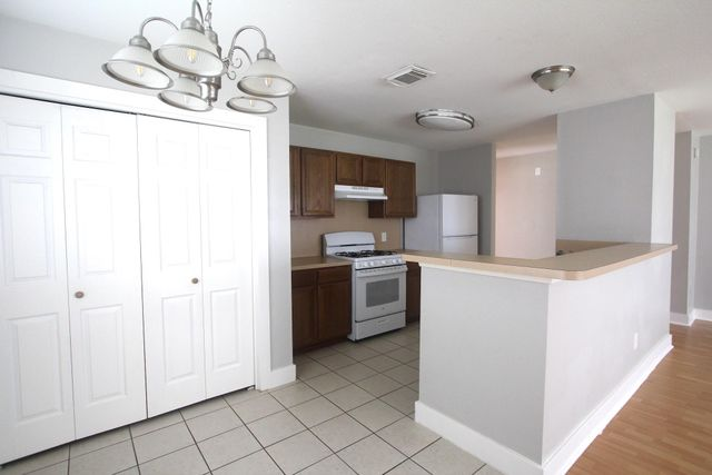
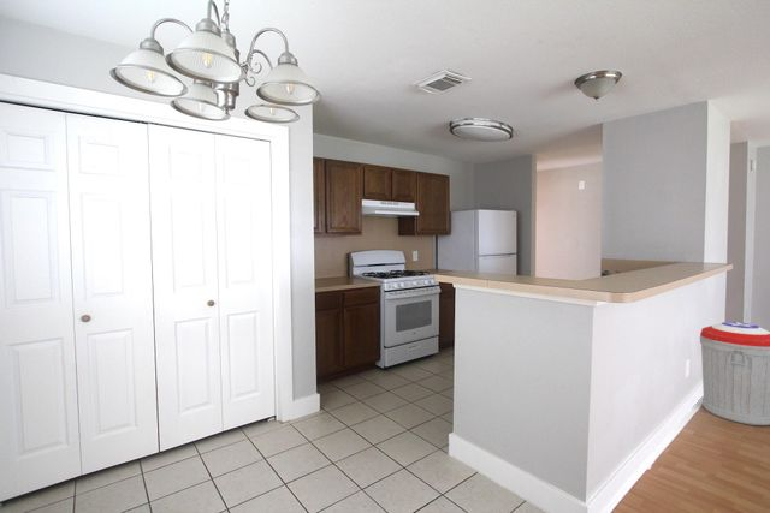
+ trash can (739, 369)
